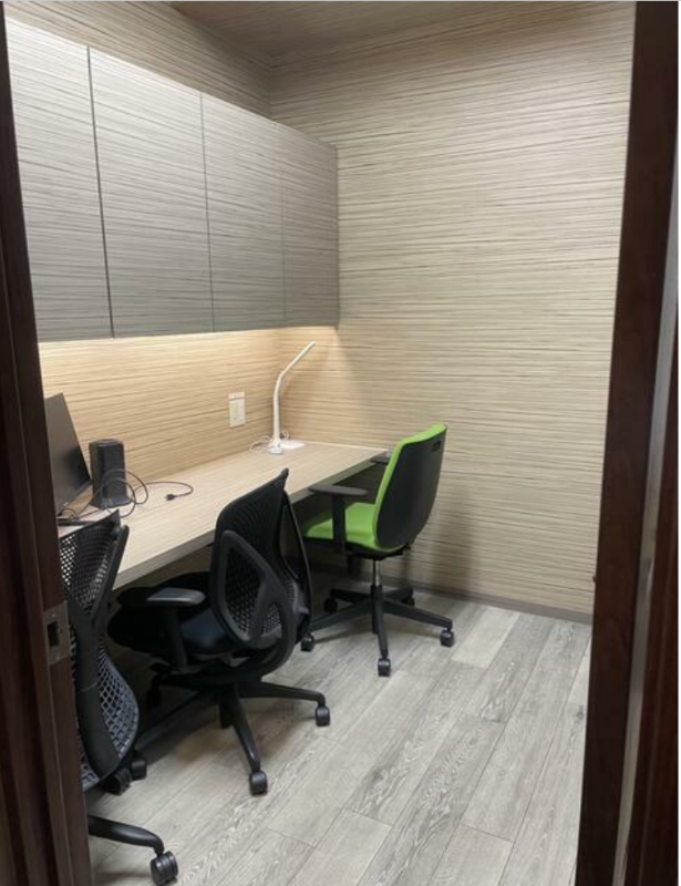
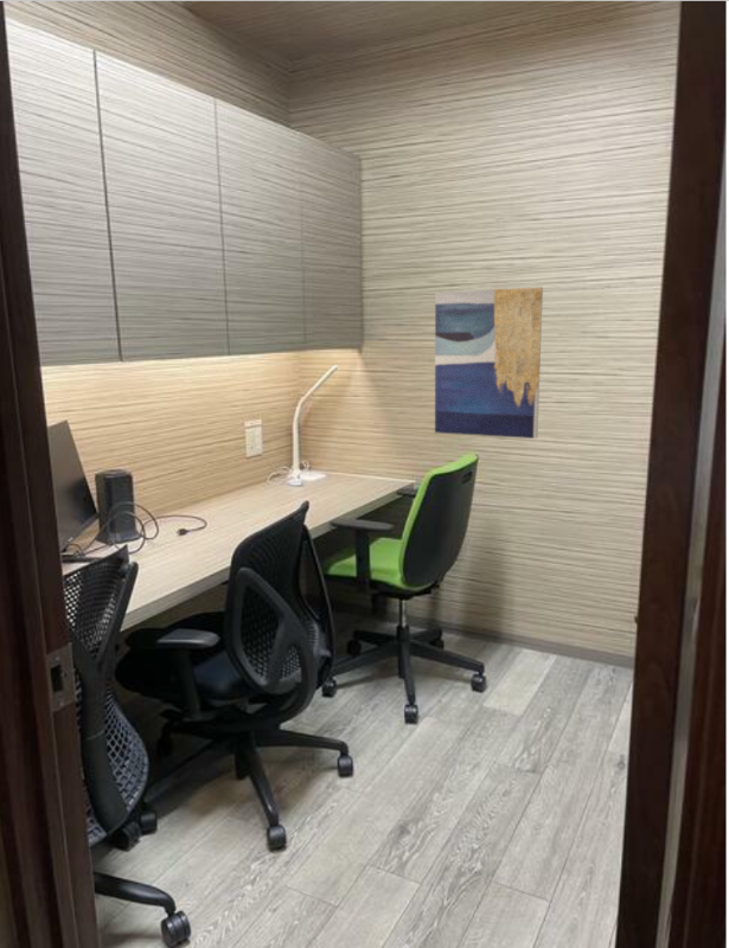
+ wall art (485, 364)
